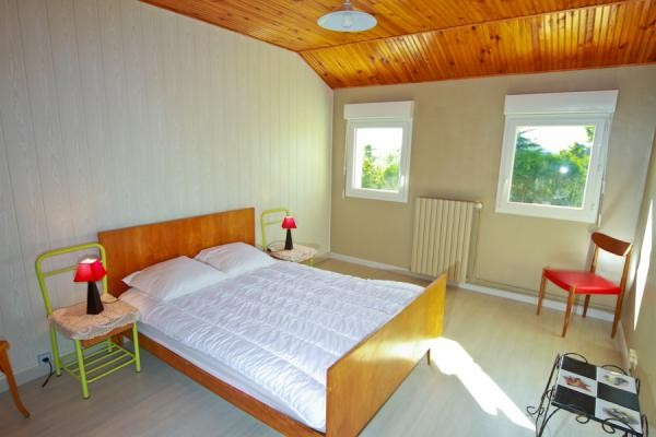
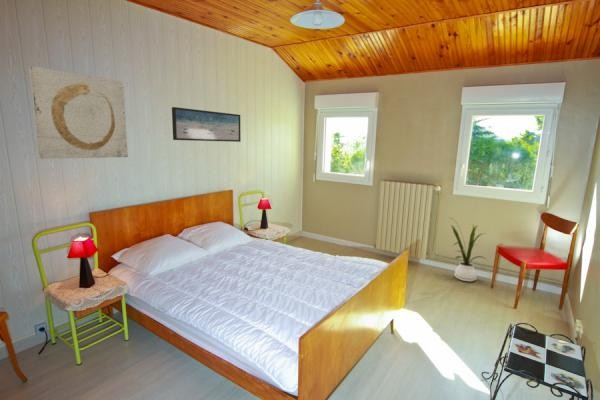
+ house plant (465, 248)
+ wall art (83, 117)
+ wall art (209, 126)
